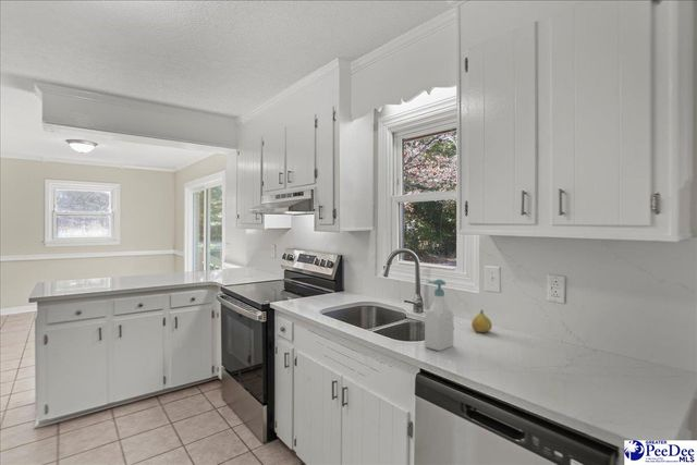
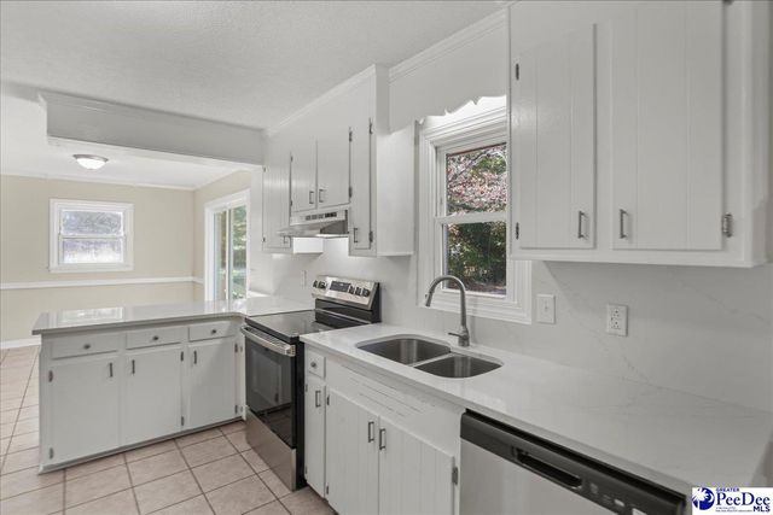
- fruit (481, 320)
- soap bottle (437, 313)
